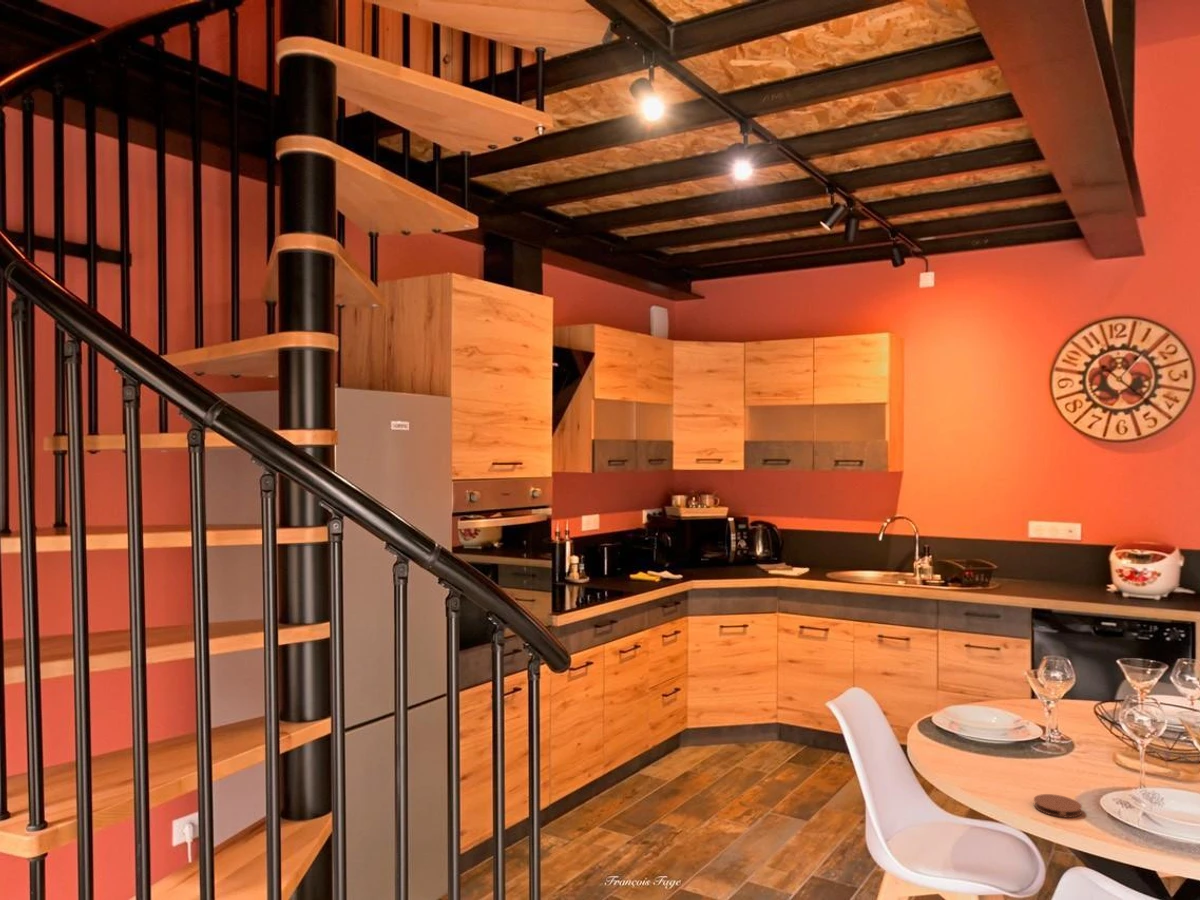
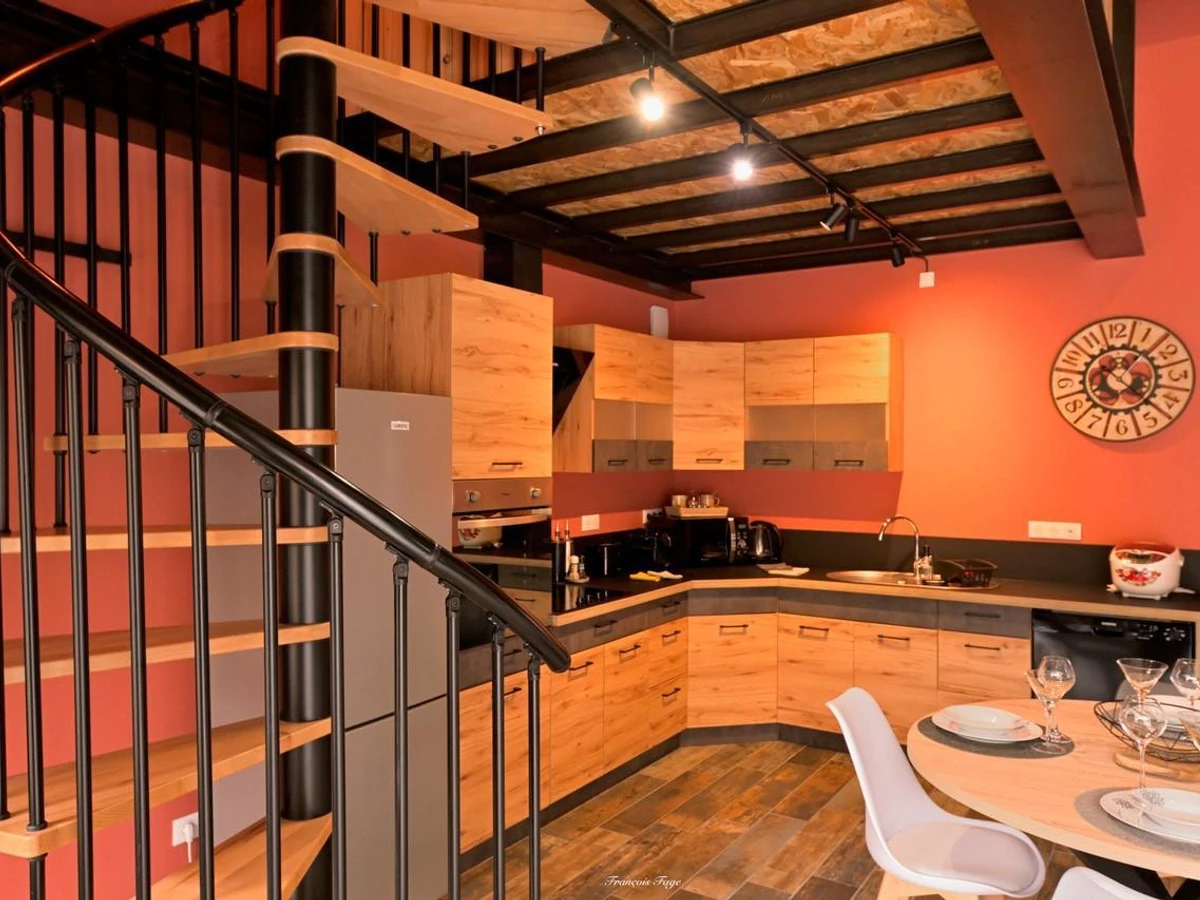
- coaster (1057, 805)
